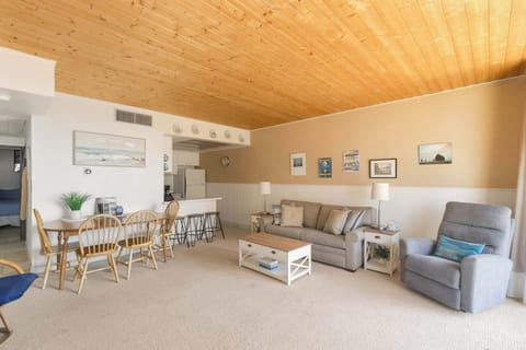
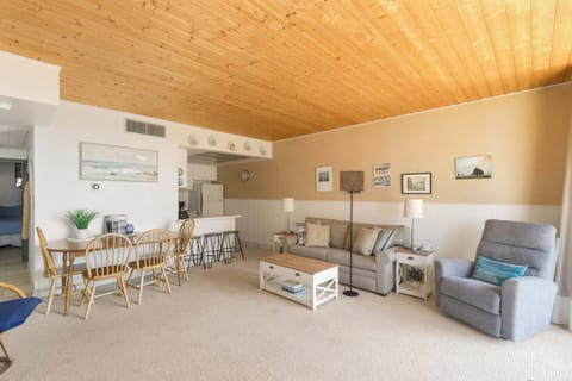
+ floor lamp (350, 232)
